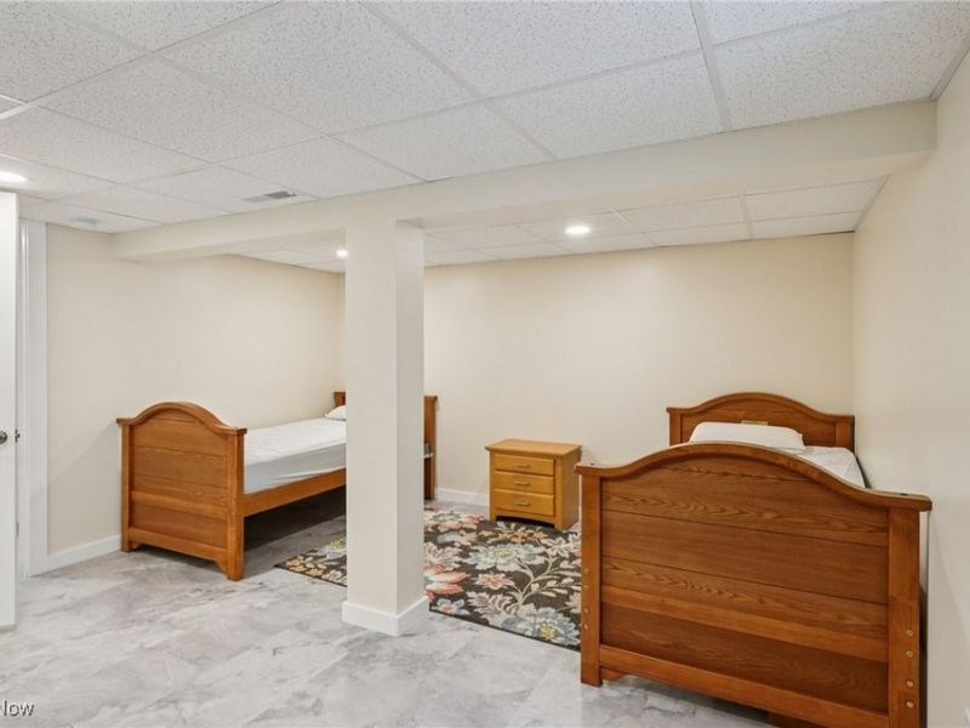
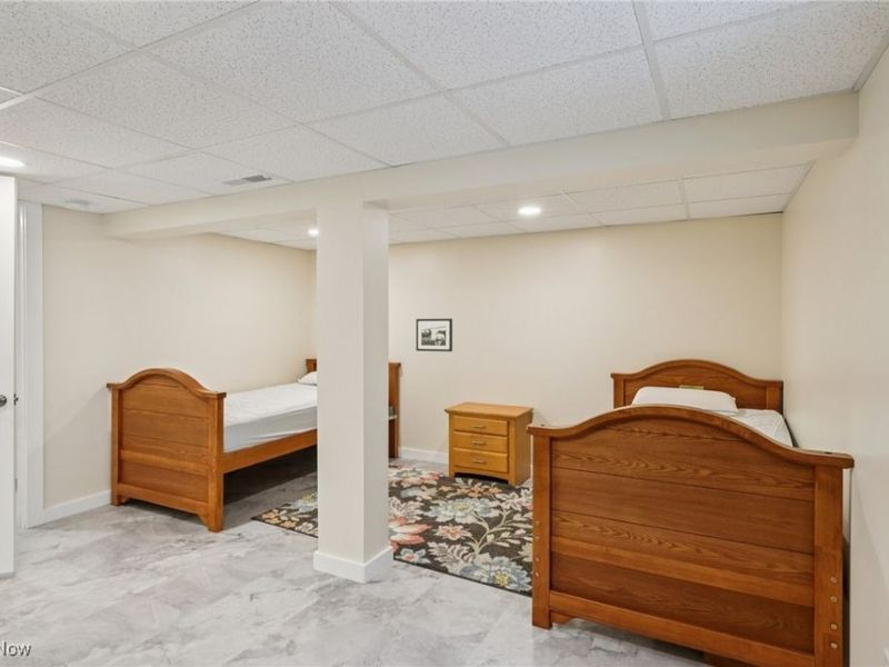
+ picture frame (433, 335)
